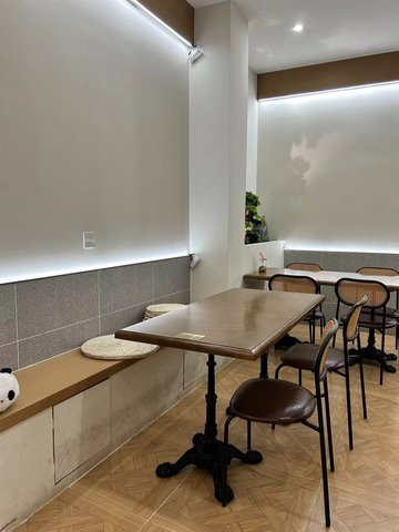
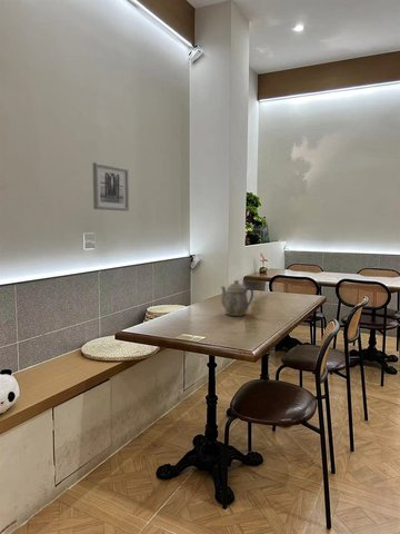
+ wall art (111, 188)
+ teapot (236, 297)
